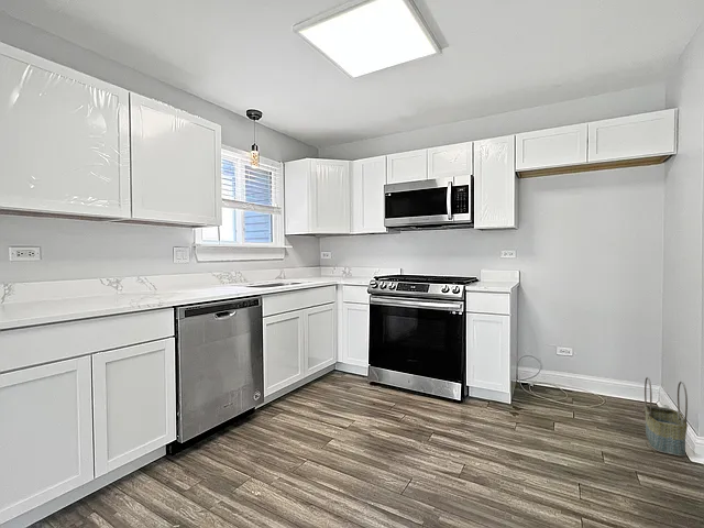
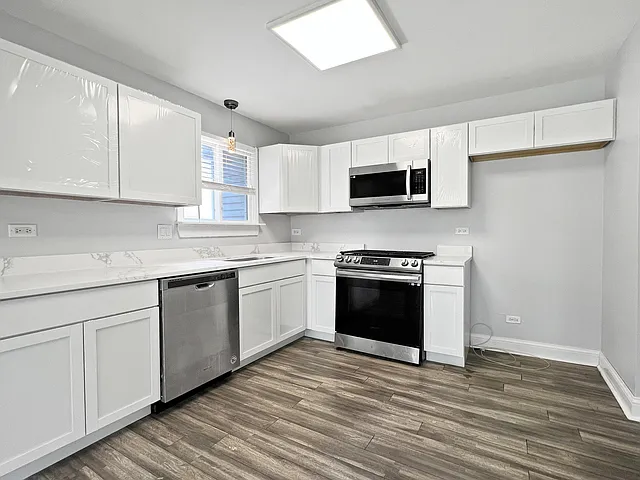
- basket (664, 411)
